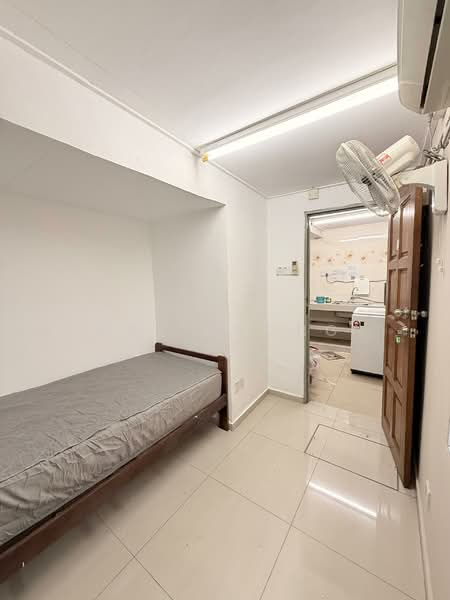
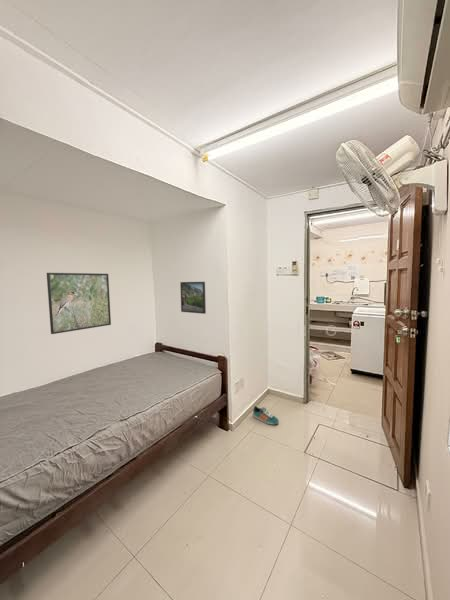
+ sneaker (265, 414)
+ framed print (192, 297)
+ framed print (81, 301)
